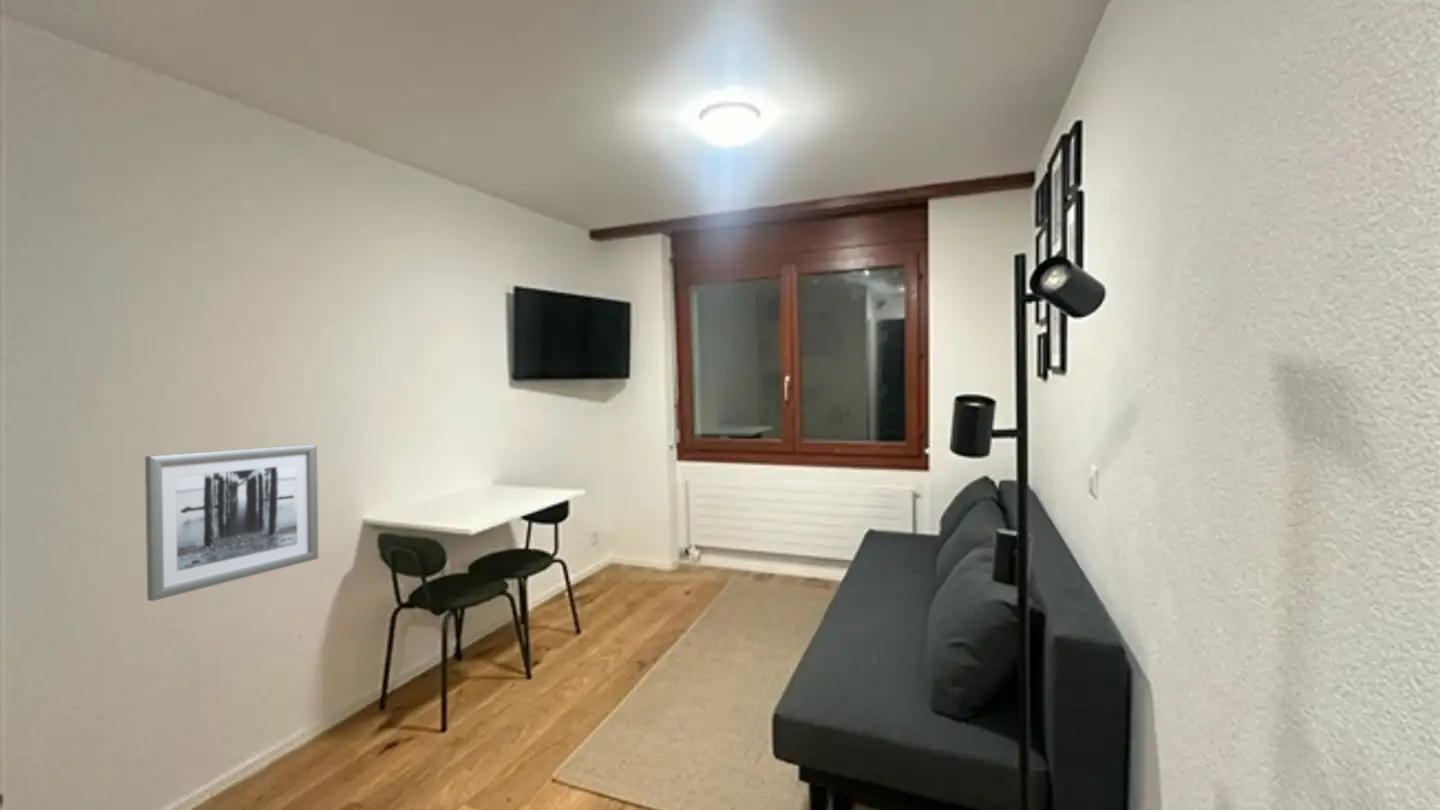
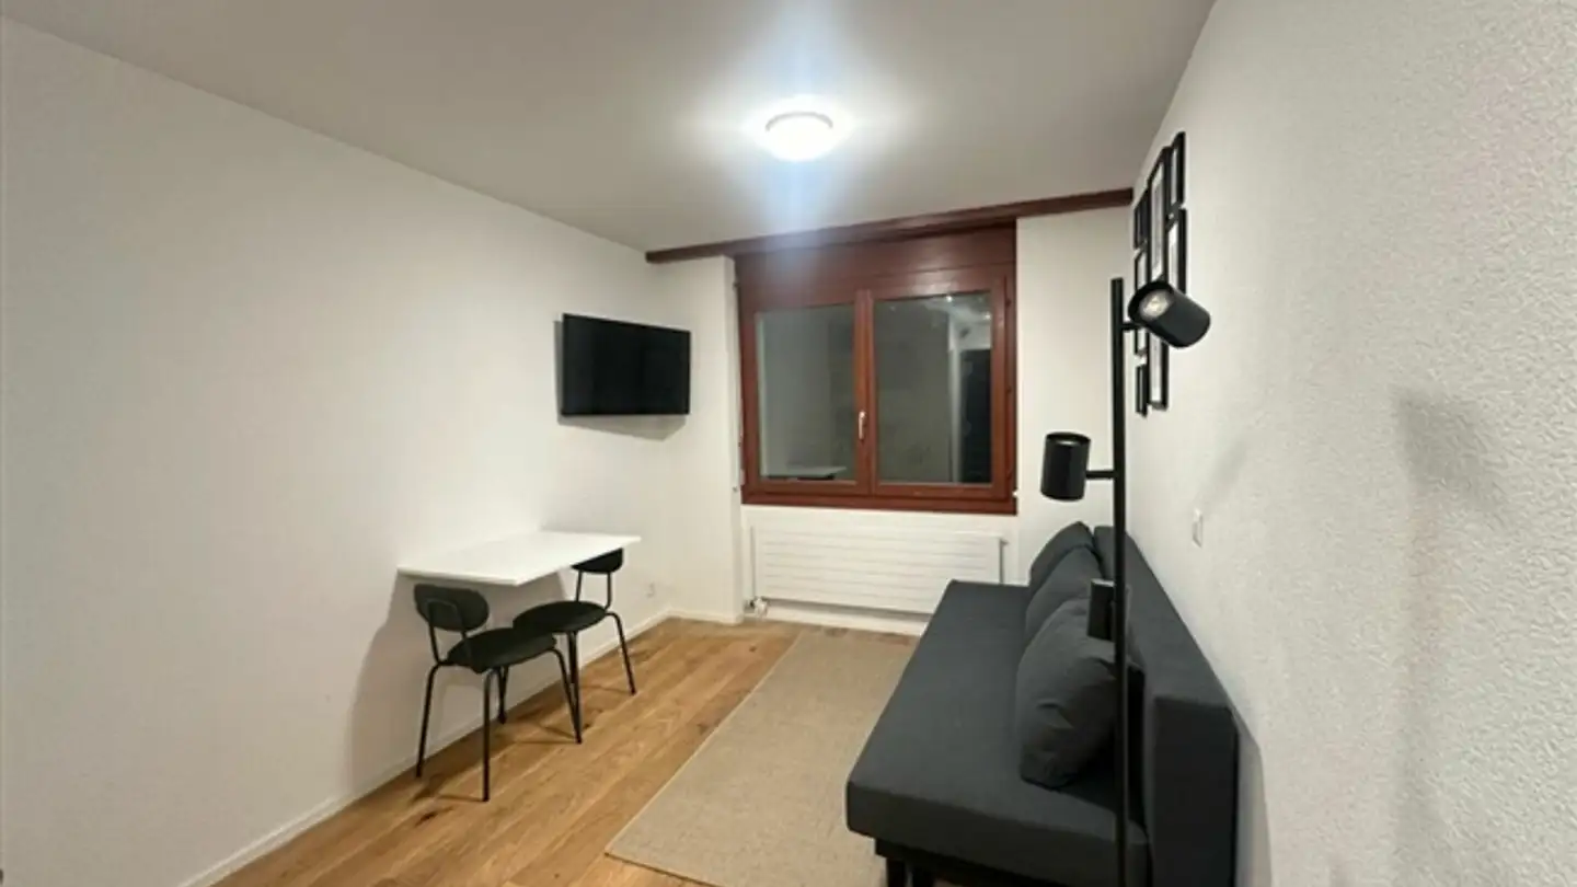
- wall art (241, 513)
